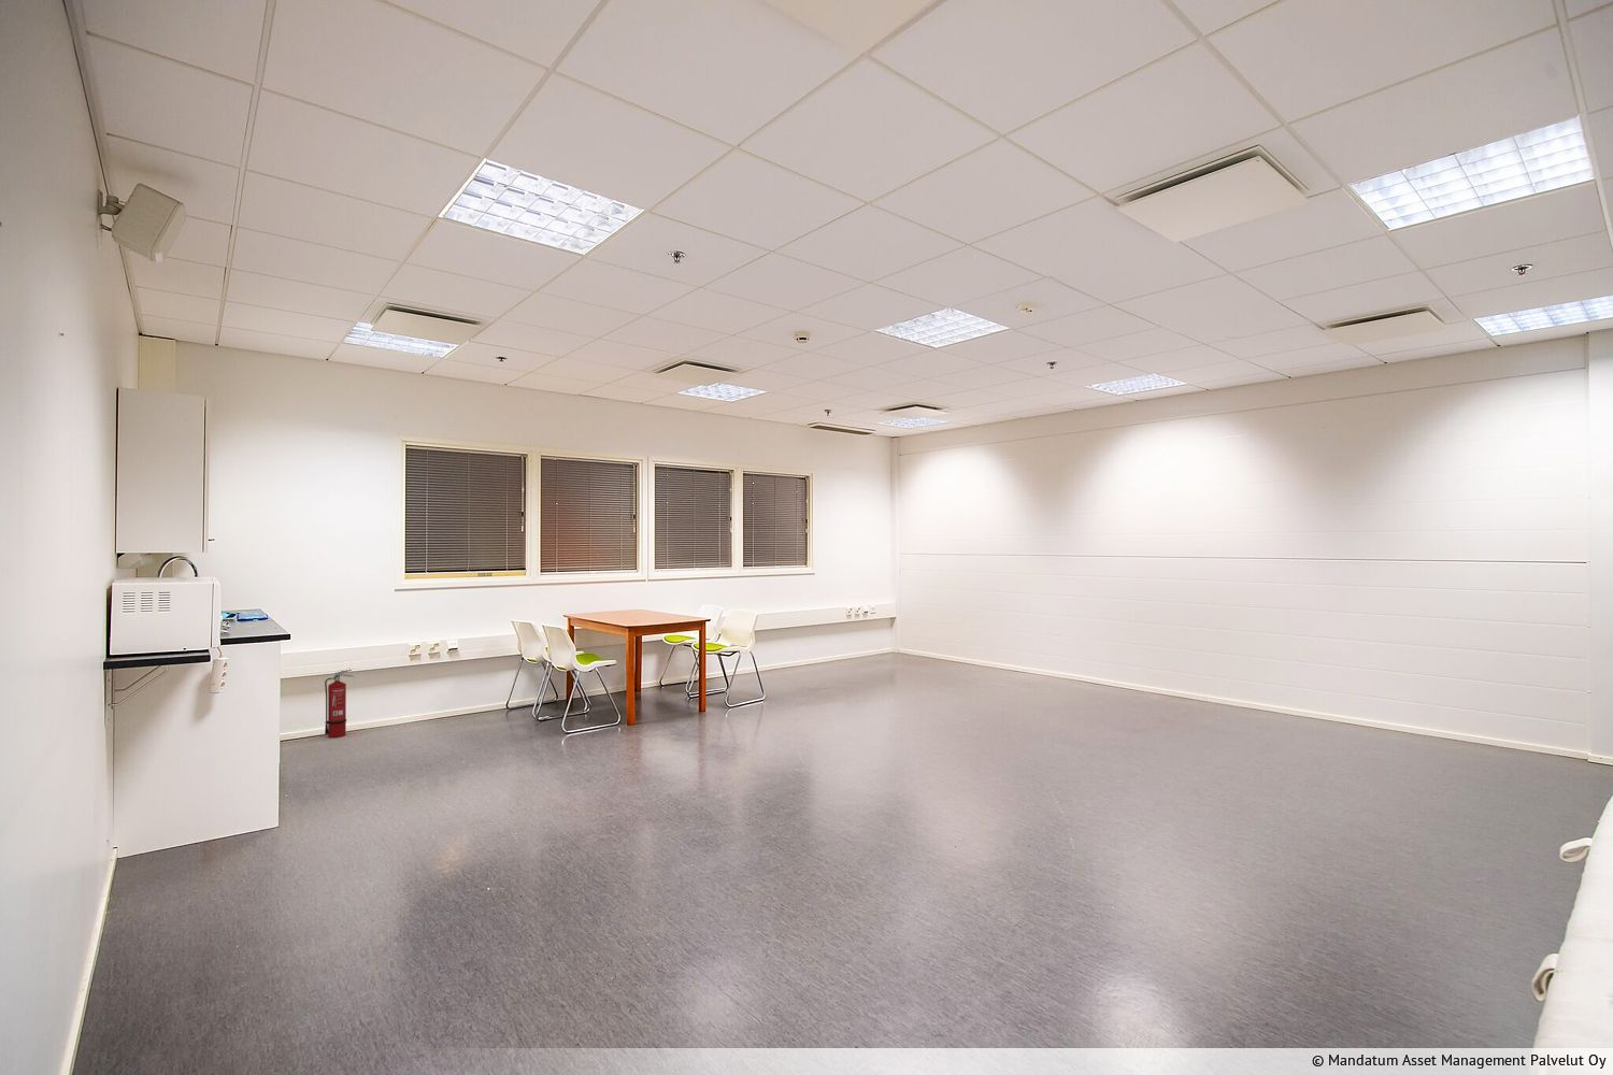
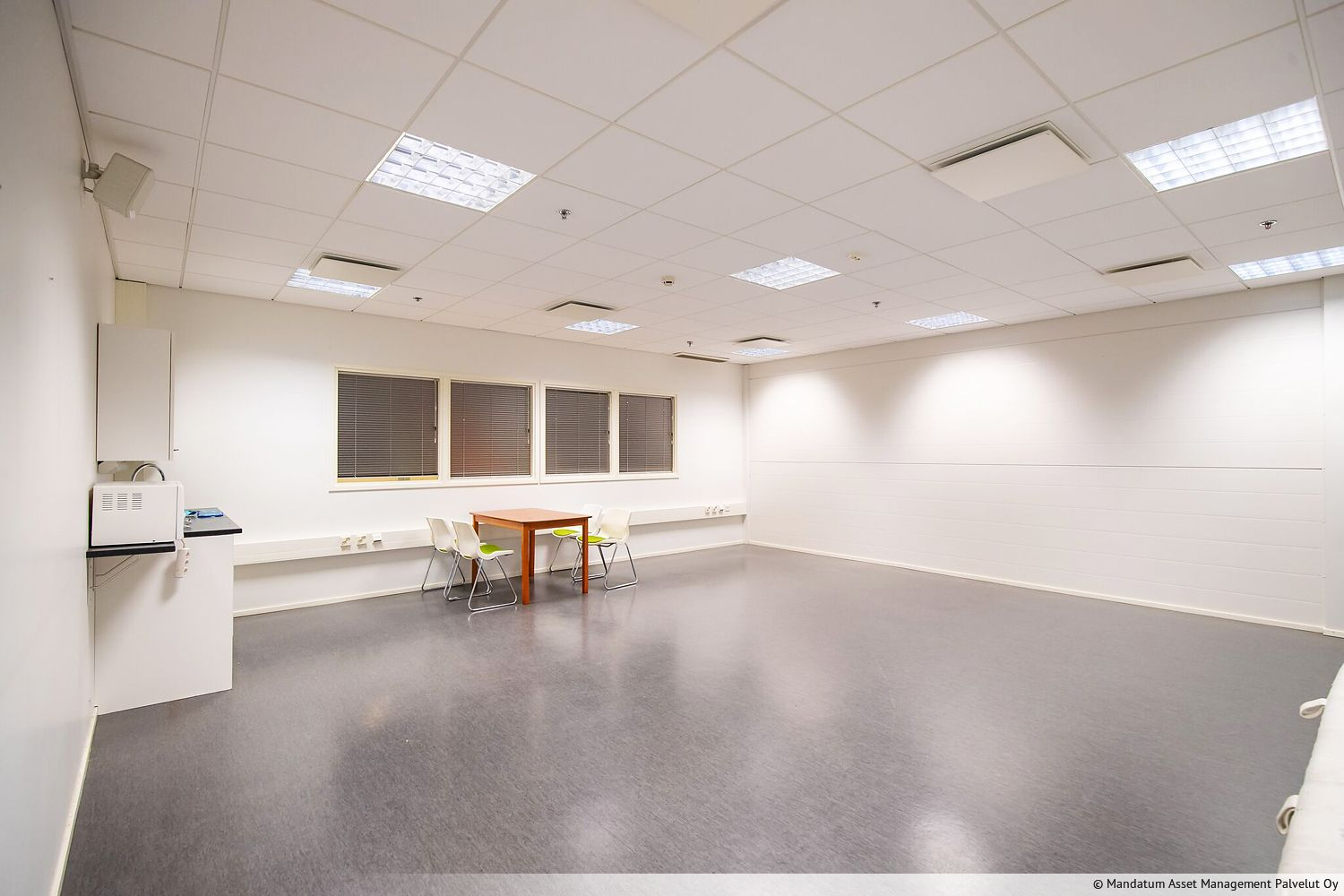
- fire extinguisher (338, 702)
